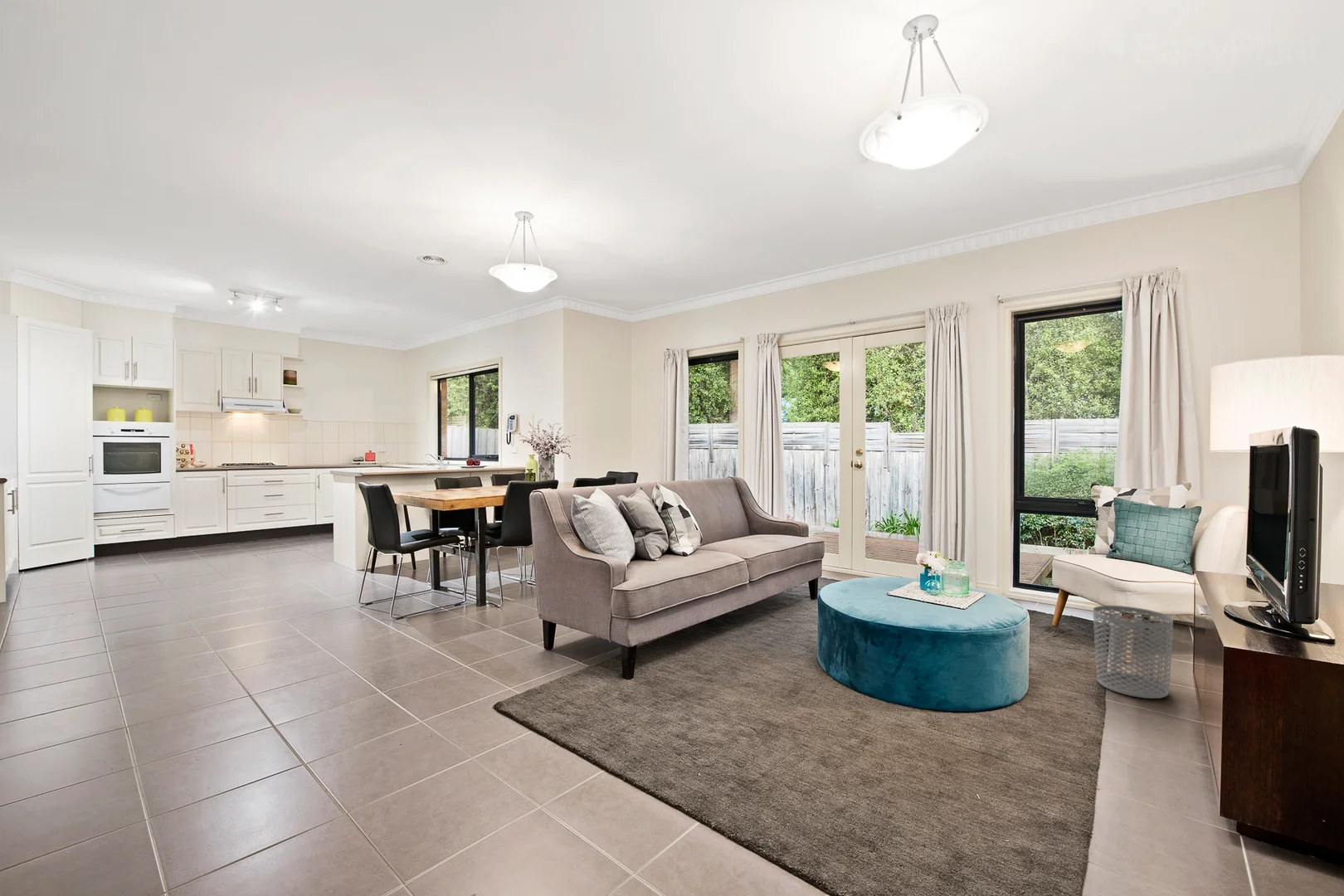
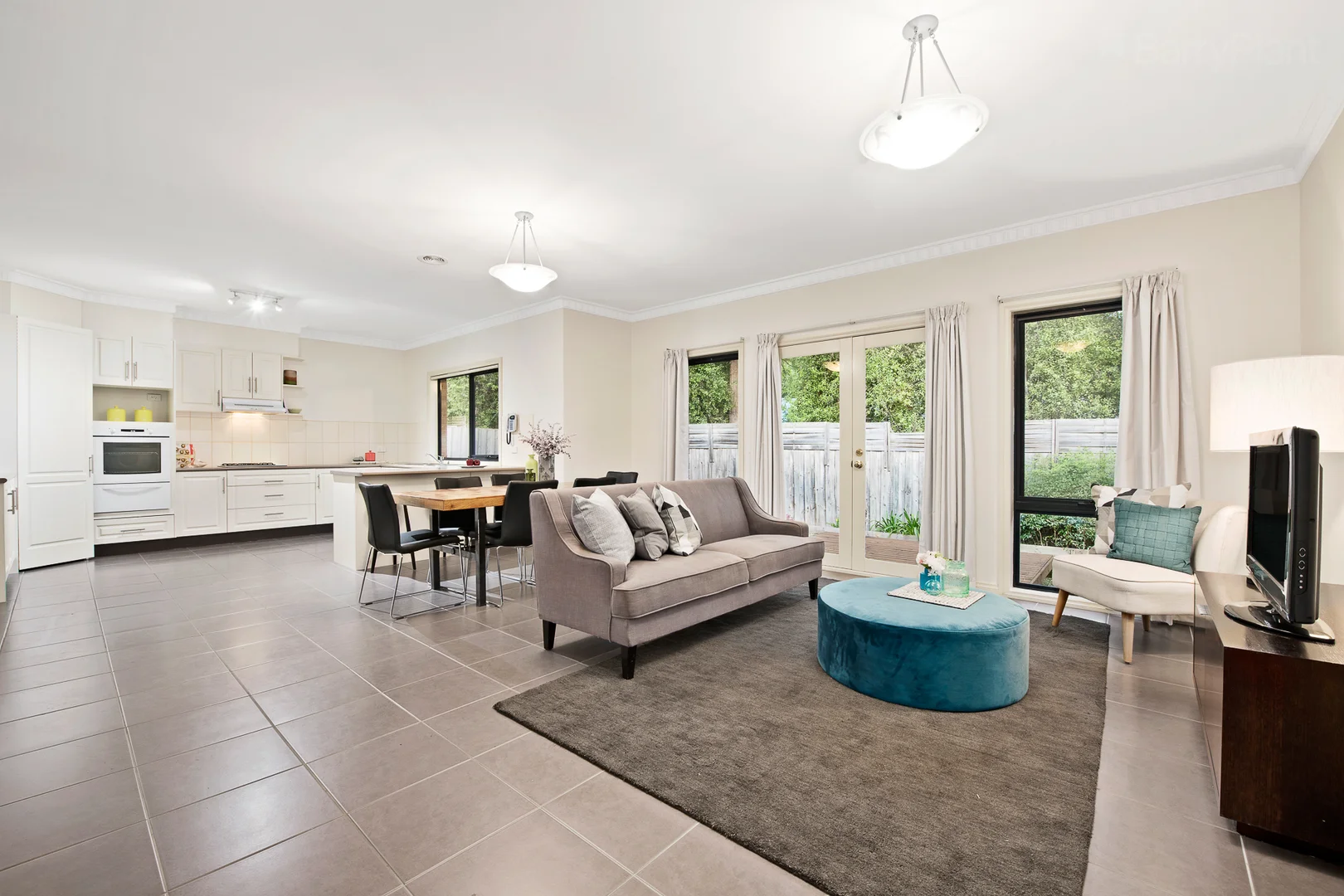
- waste bin (1132, 650)
